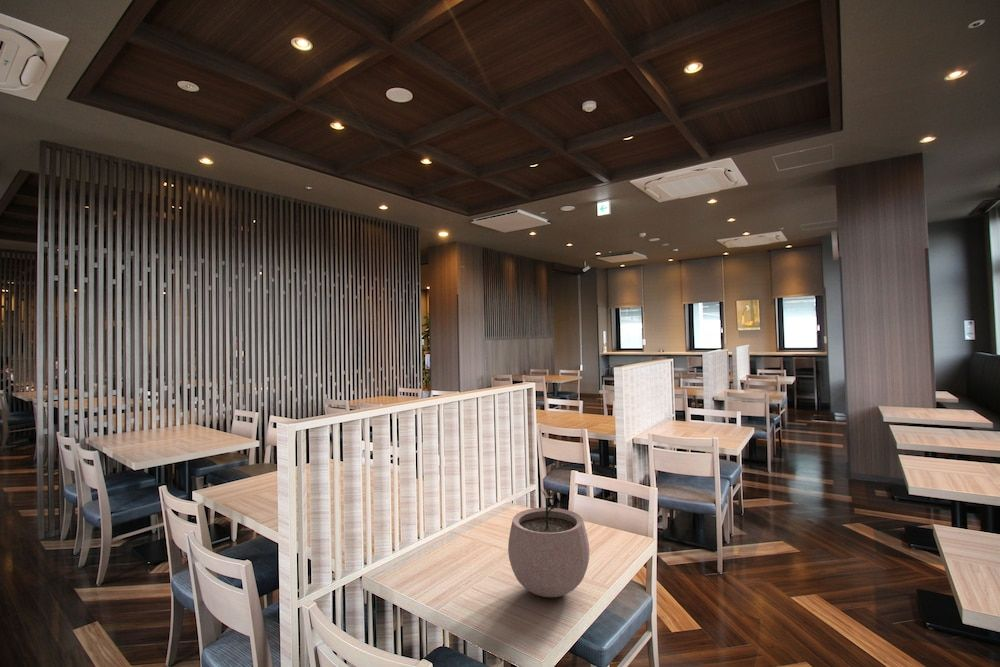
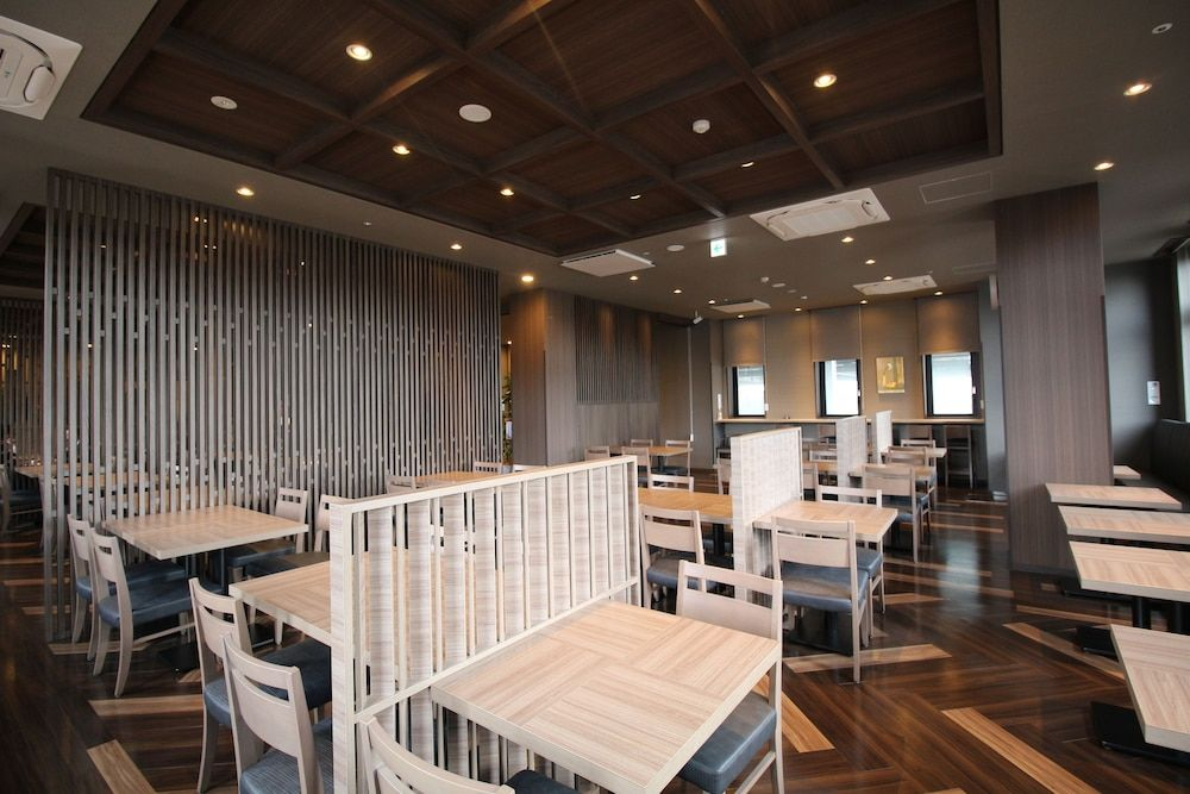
- plant pot (548, 539)
